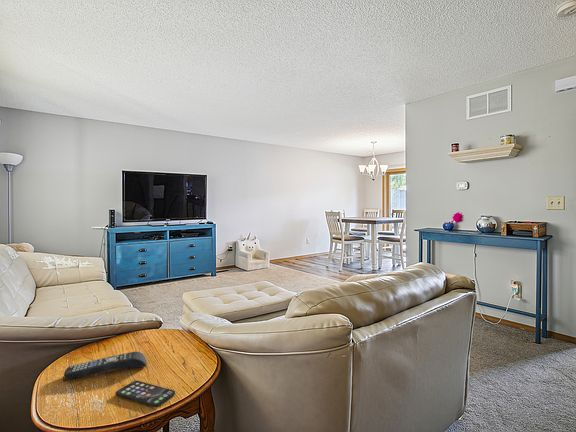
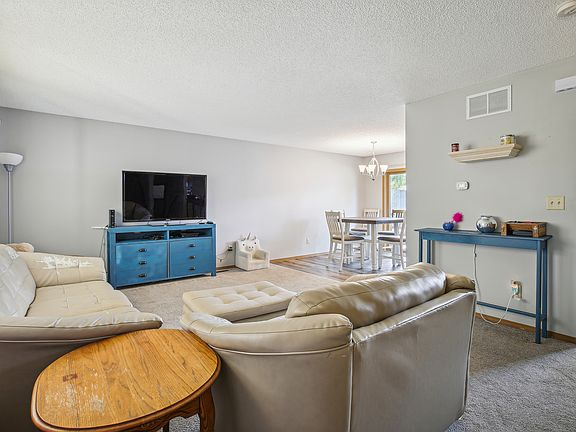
- remote control (107, 364)
- smartphone (145, 392)
